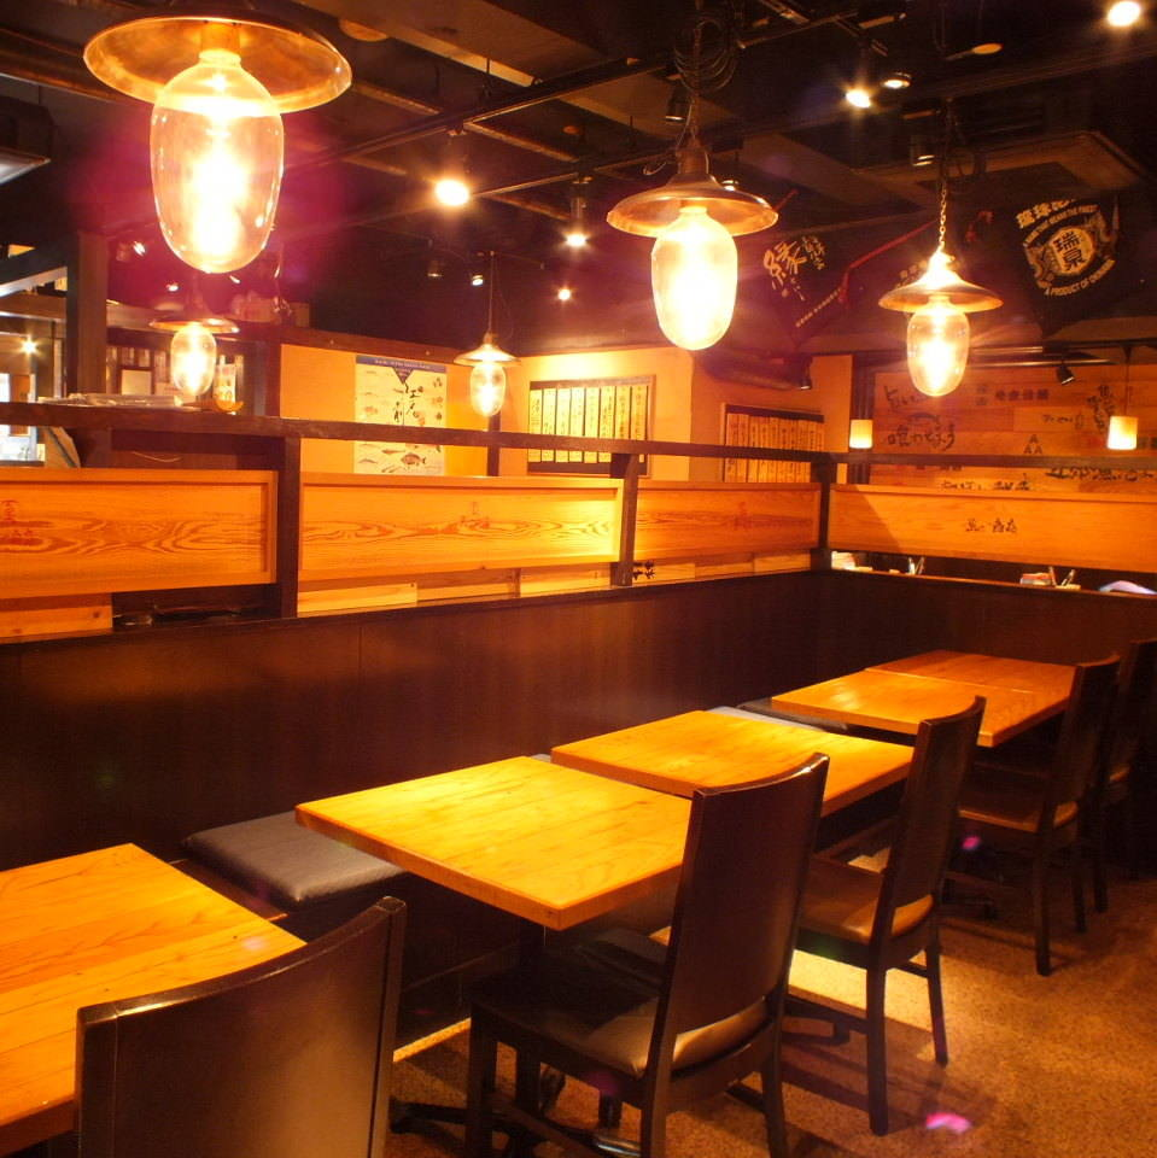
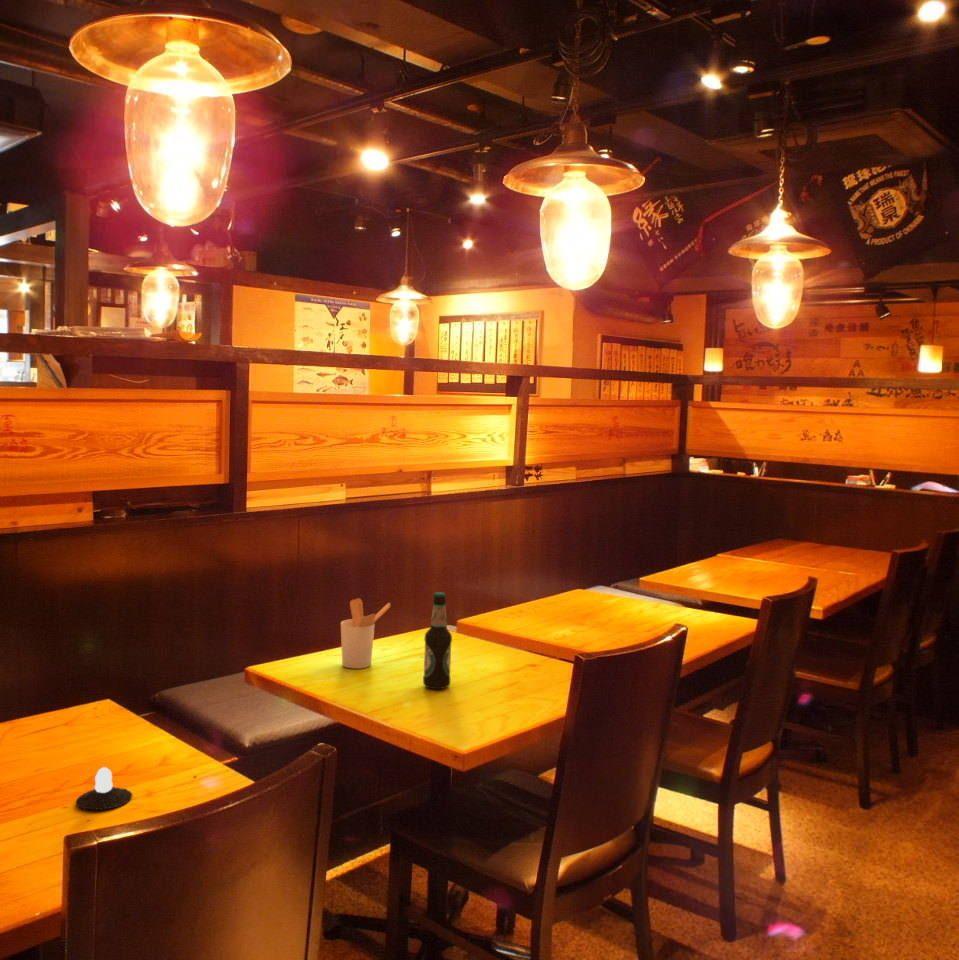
+ utensil holder (366, 633)
+ candle (104, 783)
+ bottle (438, 639)
